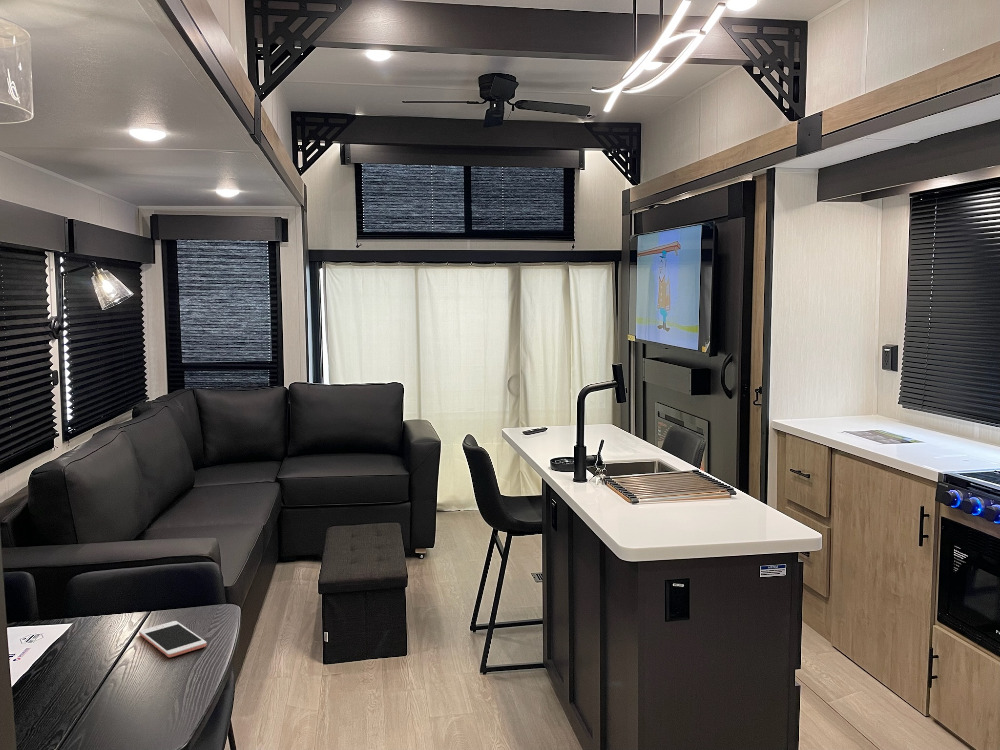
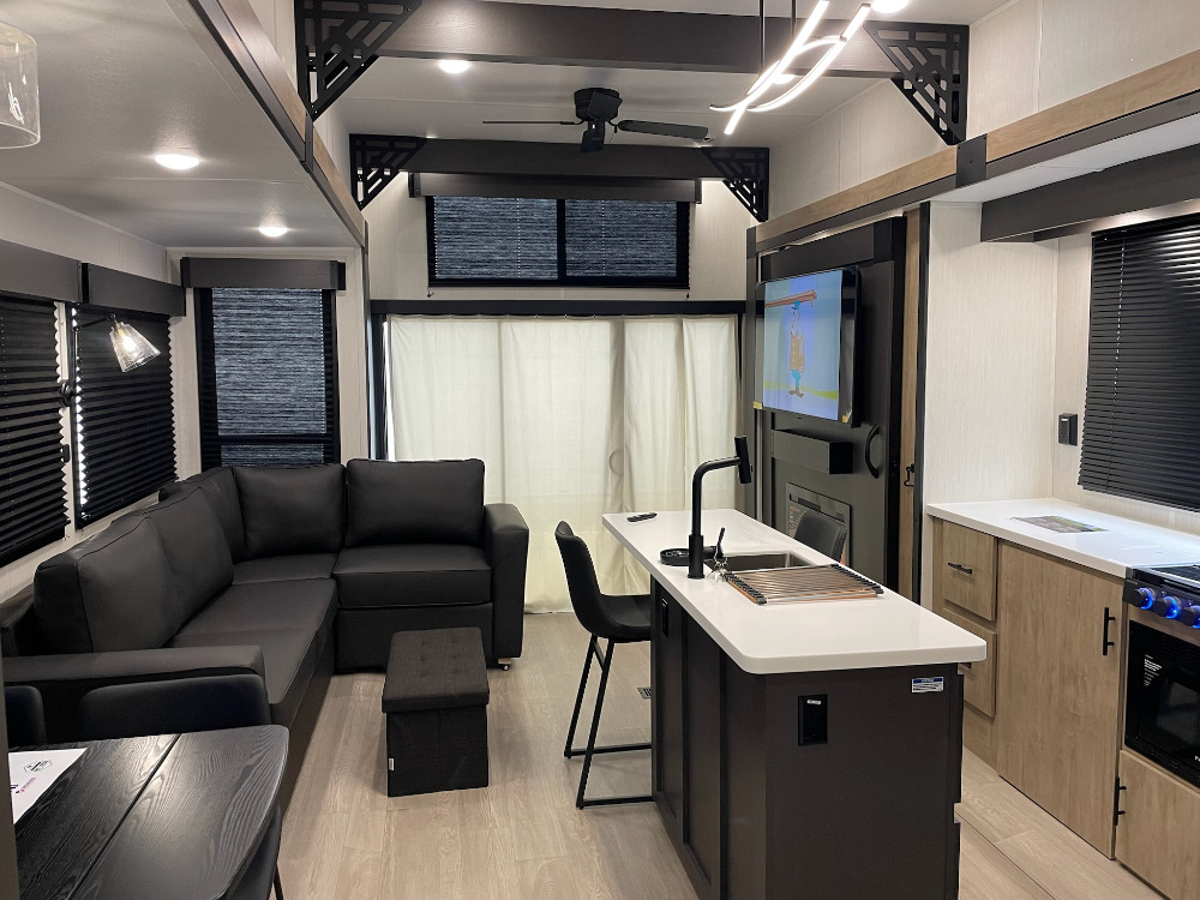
- cell phone (172, 638)
